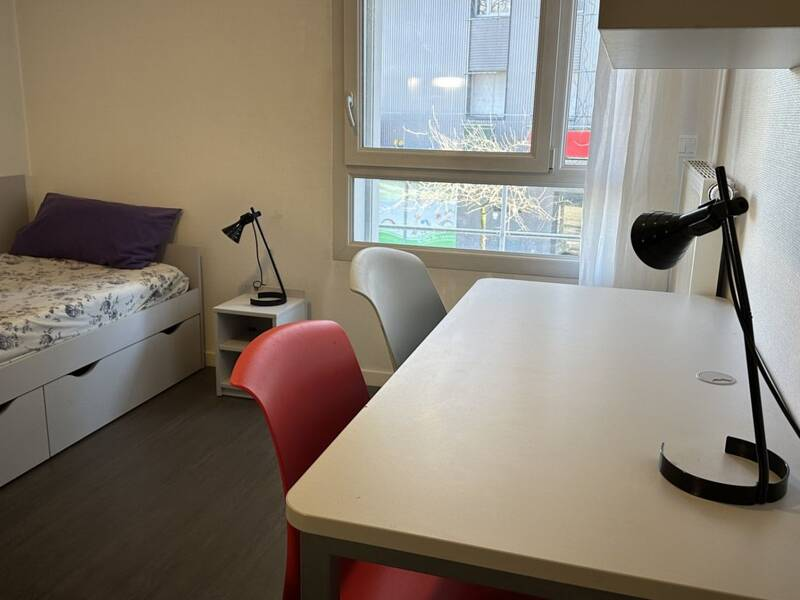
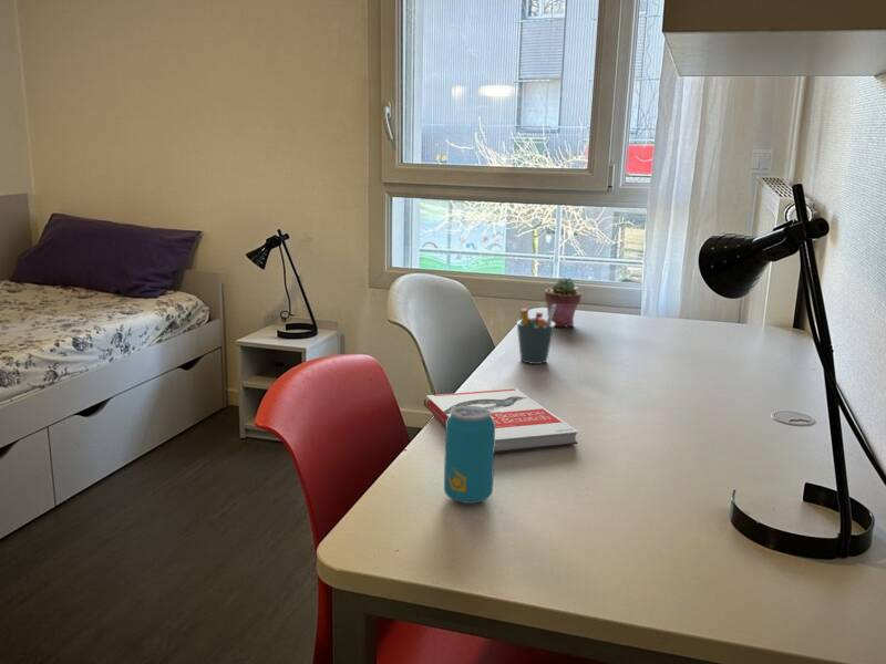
+ beverage can (468, 455)
+ pen holder (534, 331)
+ book (495, 418)
+ potted succulent (562, 301)
